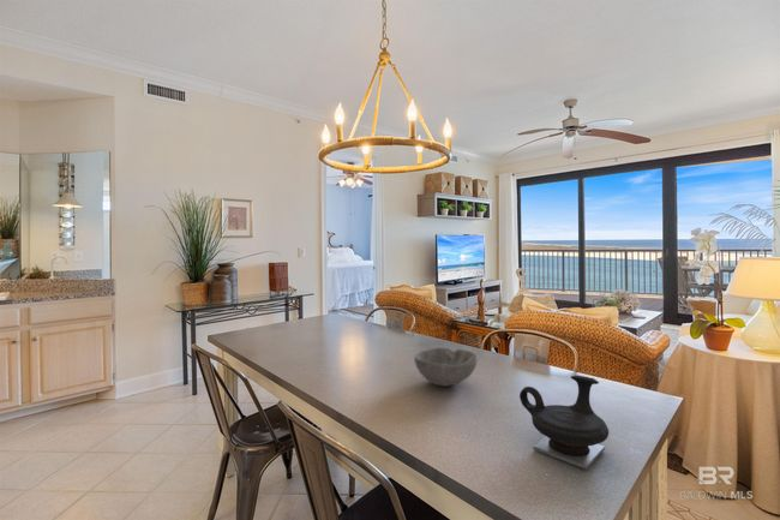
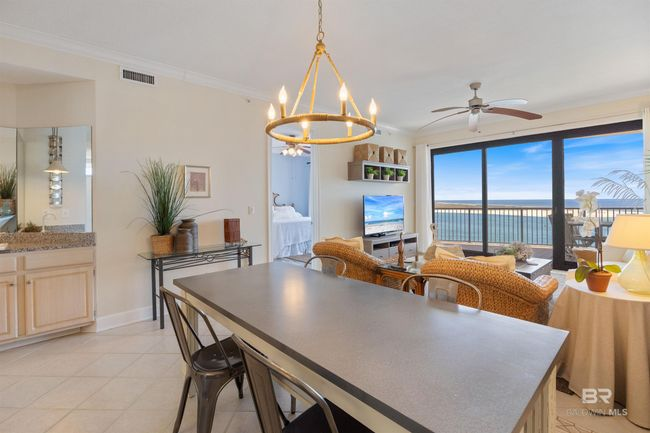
- bowl (445, 369)
- teapot (563, 411)
